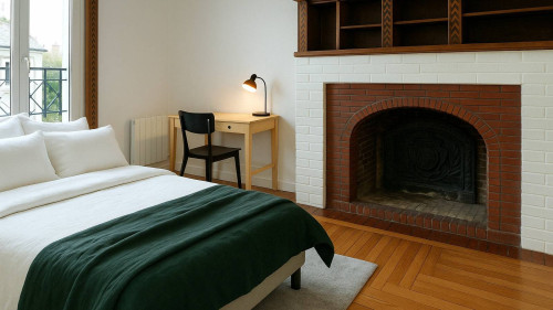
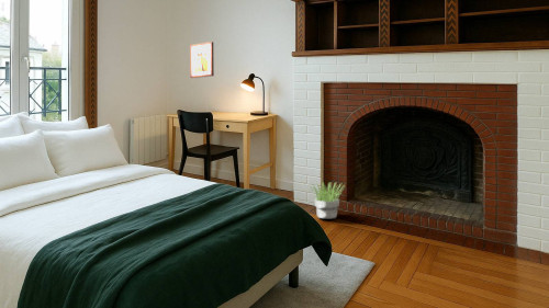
+ potted plant (326, 199)
+ wall art (201, 60)
